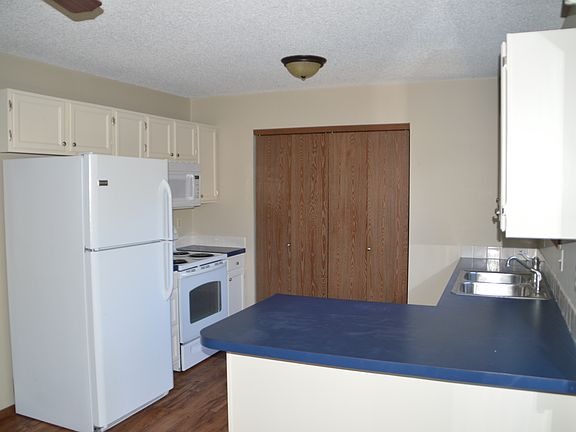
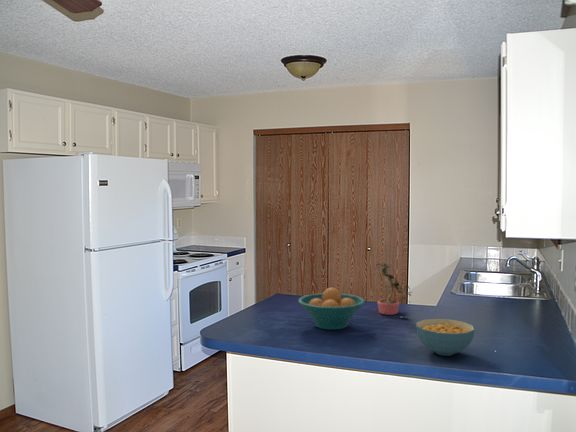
+ potted plant (391, 289)
+ fruit bowl (331, 307)
+ cereal bowl (444, 339)
